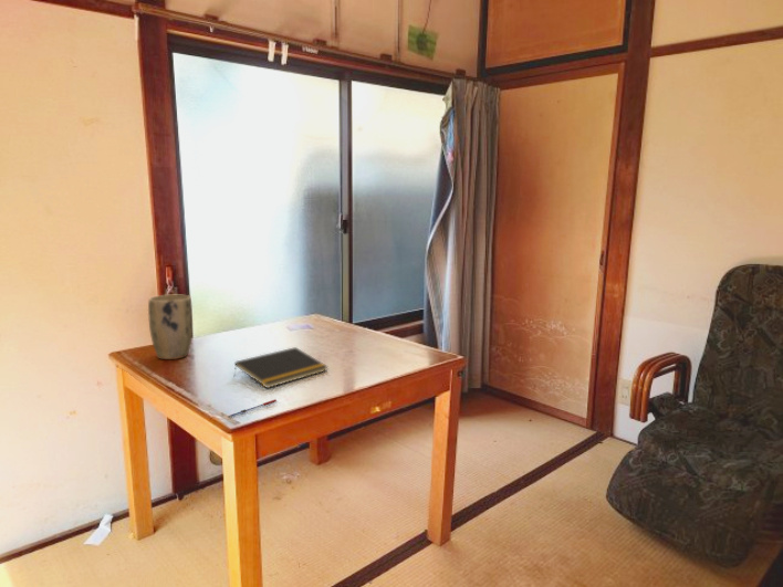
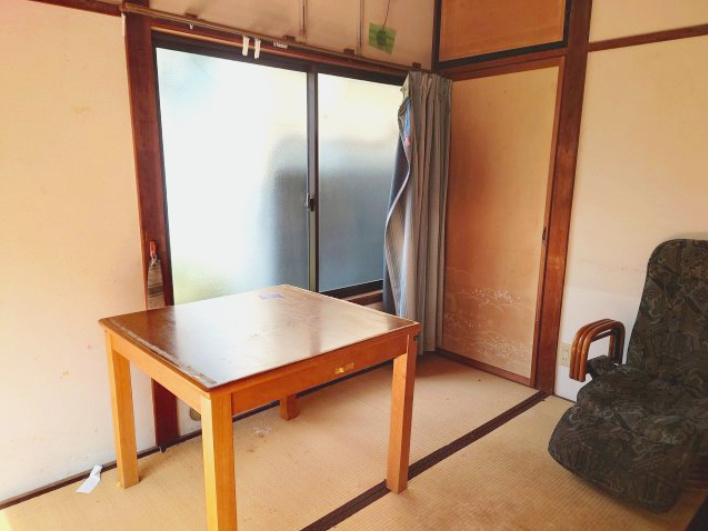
- notepad (282, 366)
- pen (252, 408)
- plant pot (171, 326)
